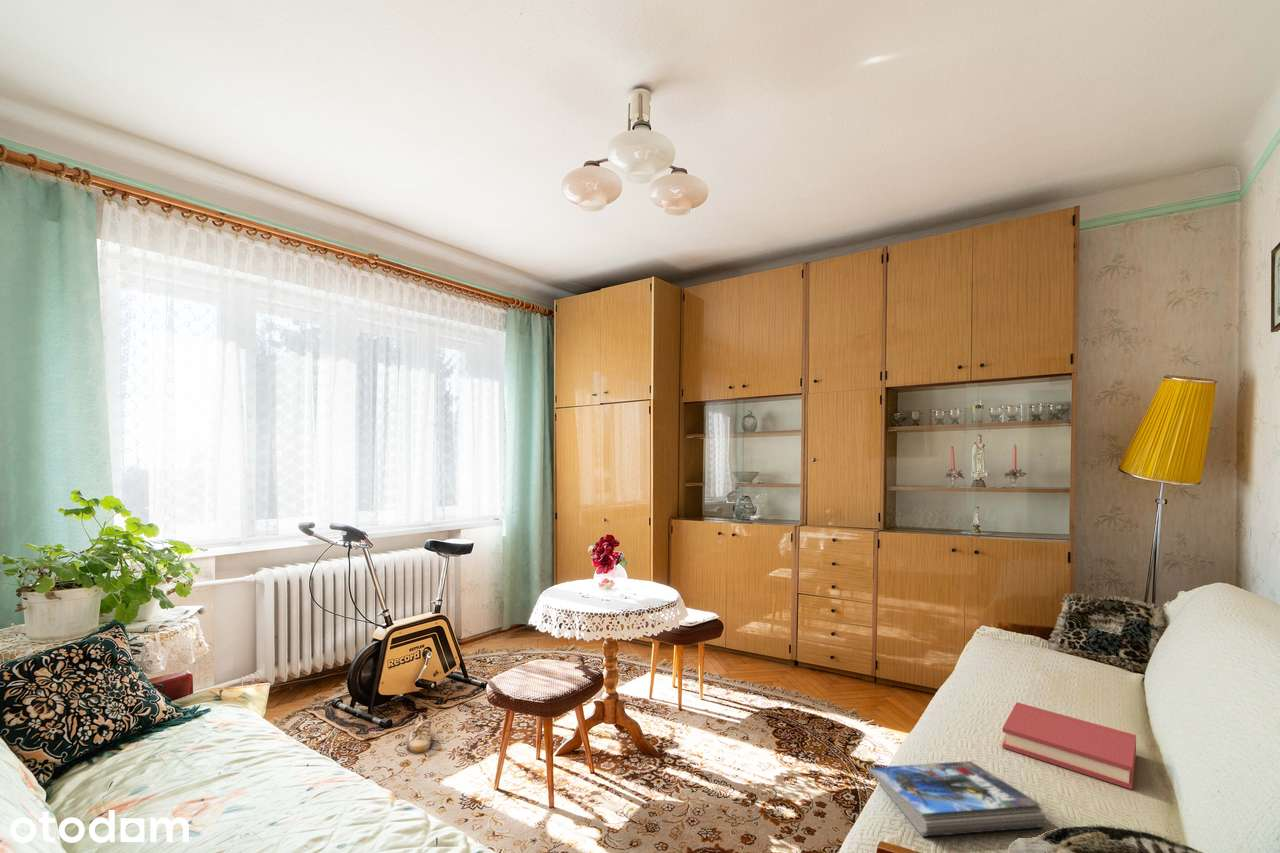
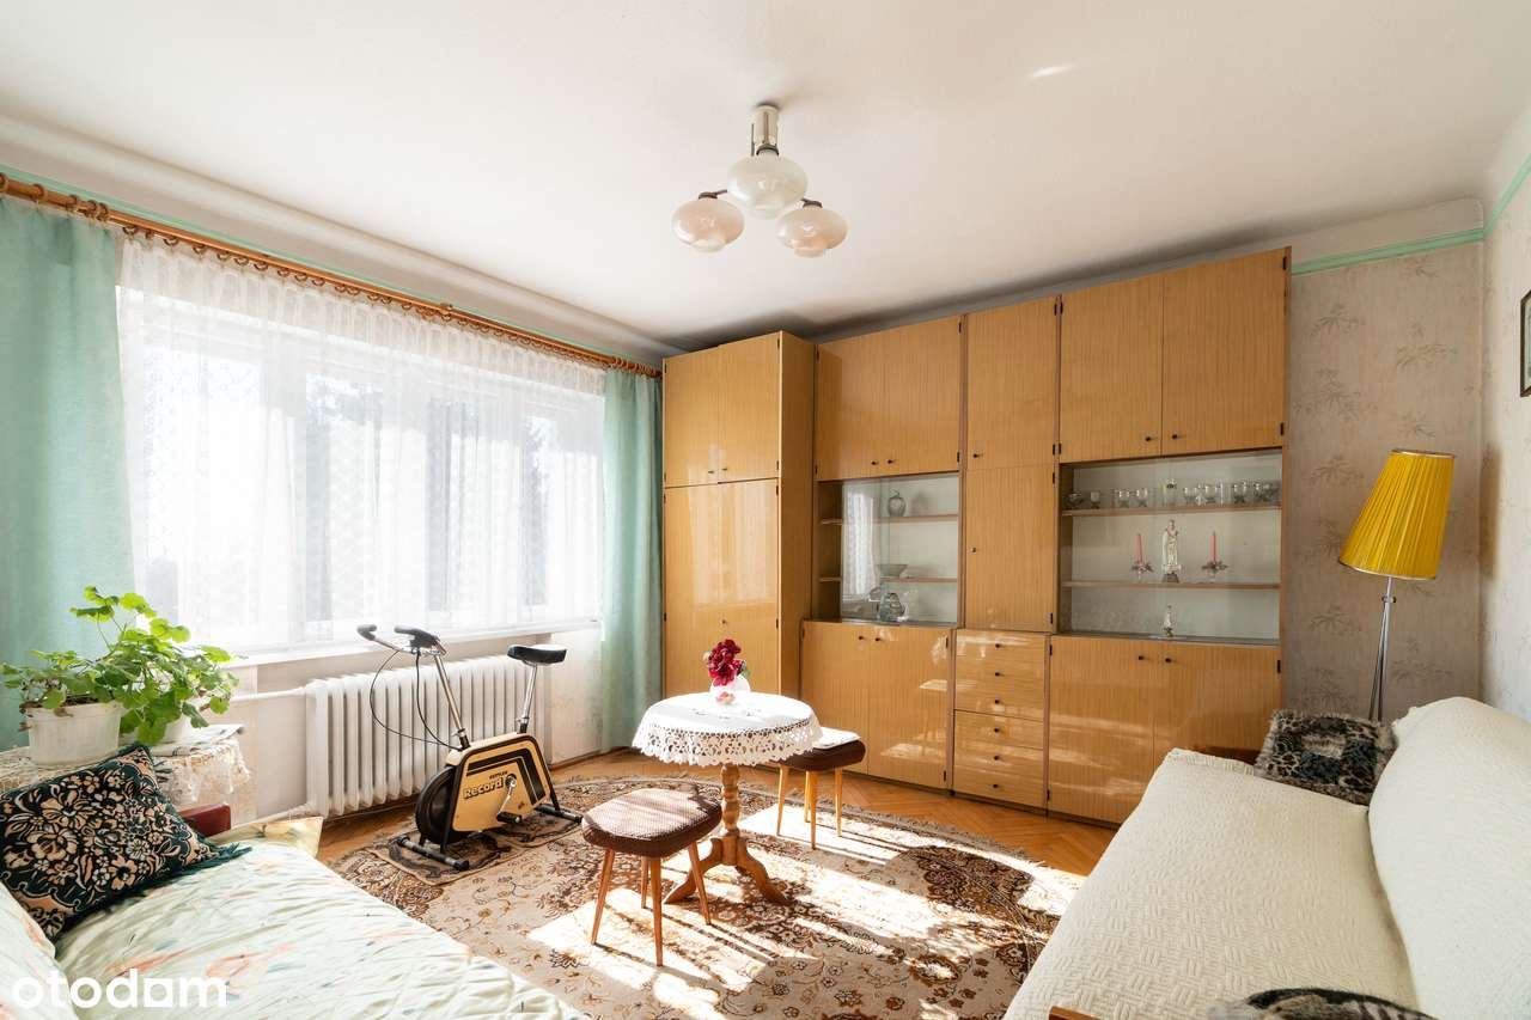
- magazine (950, 788)
- hardback book (1068, 740)
- shoe (419, 730)
